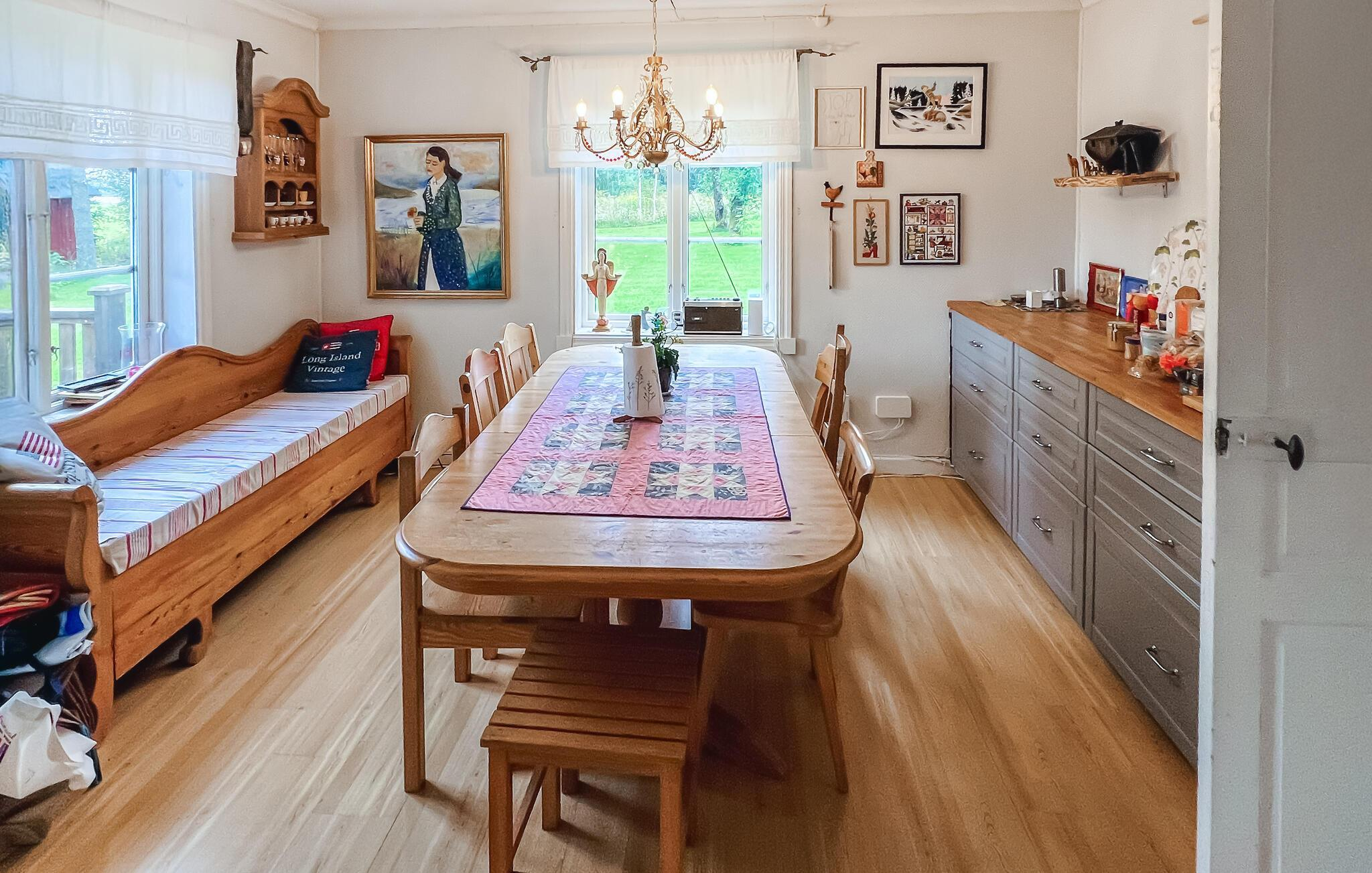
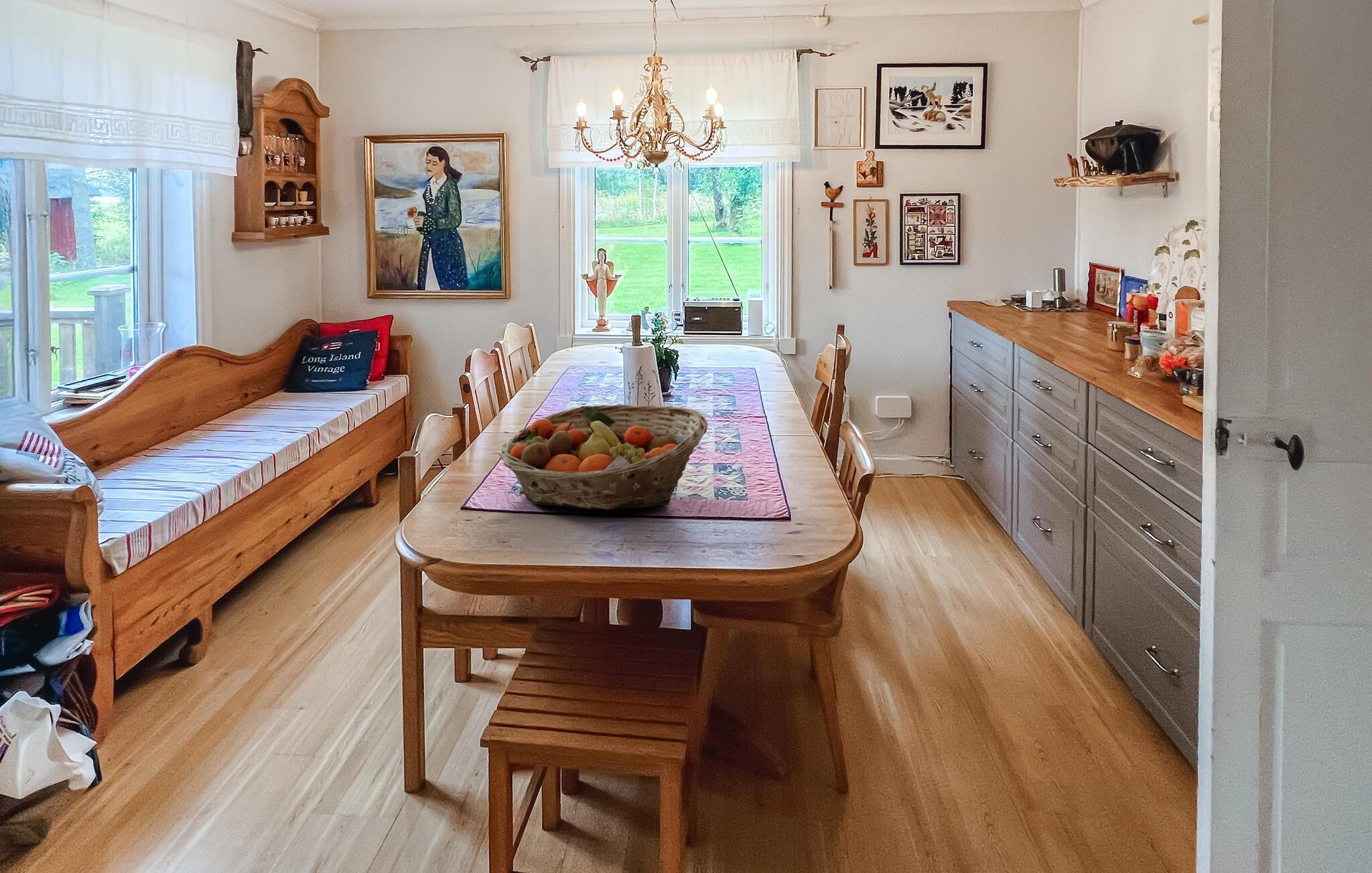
+ fruit basket (603, 454)
